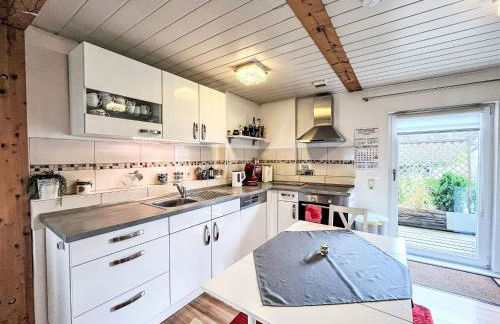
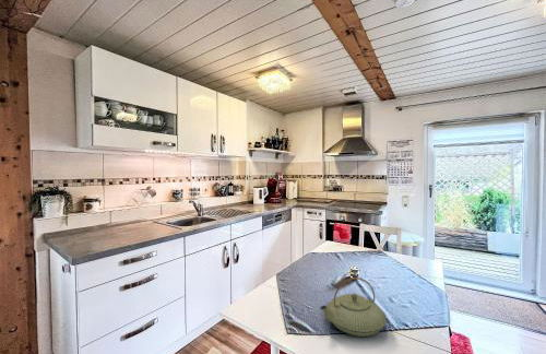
+ teapot (351, 300)
